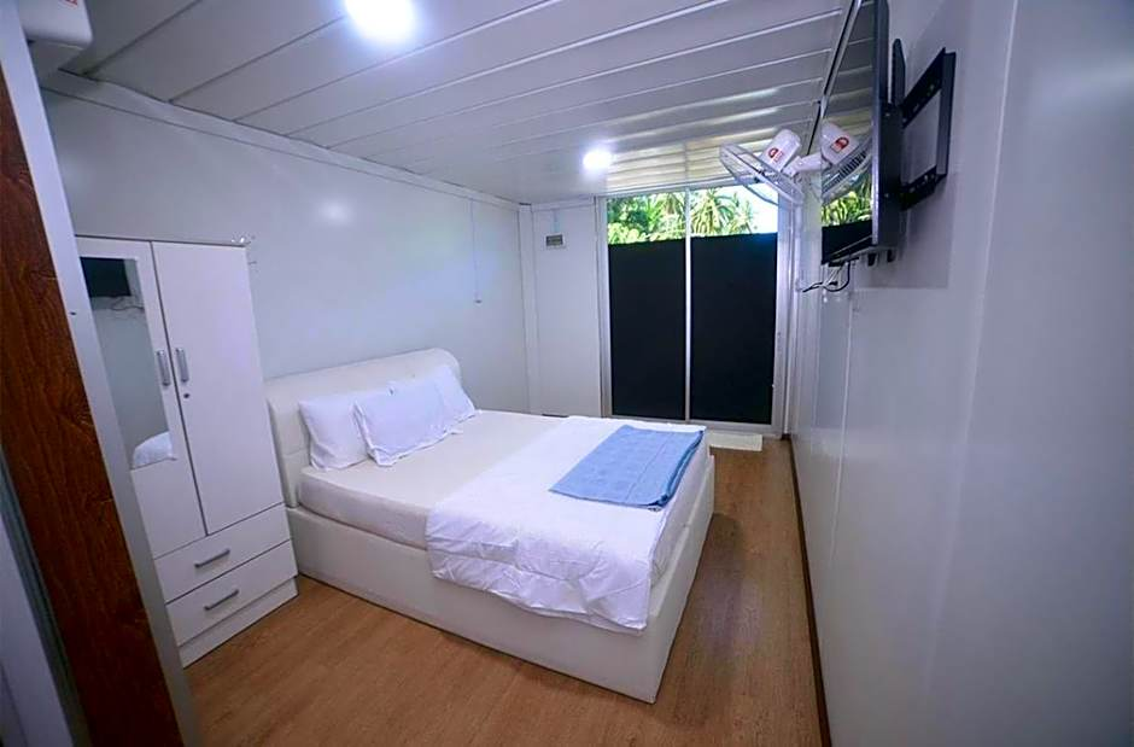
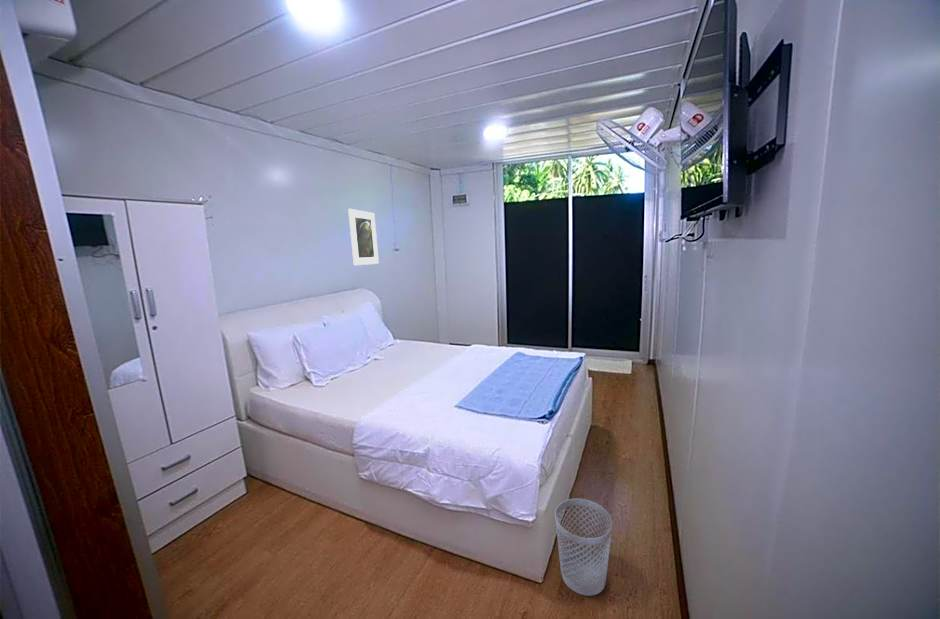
+ wastebasket (582, 546)
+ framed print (364, 238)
